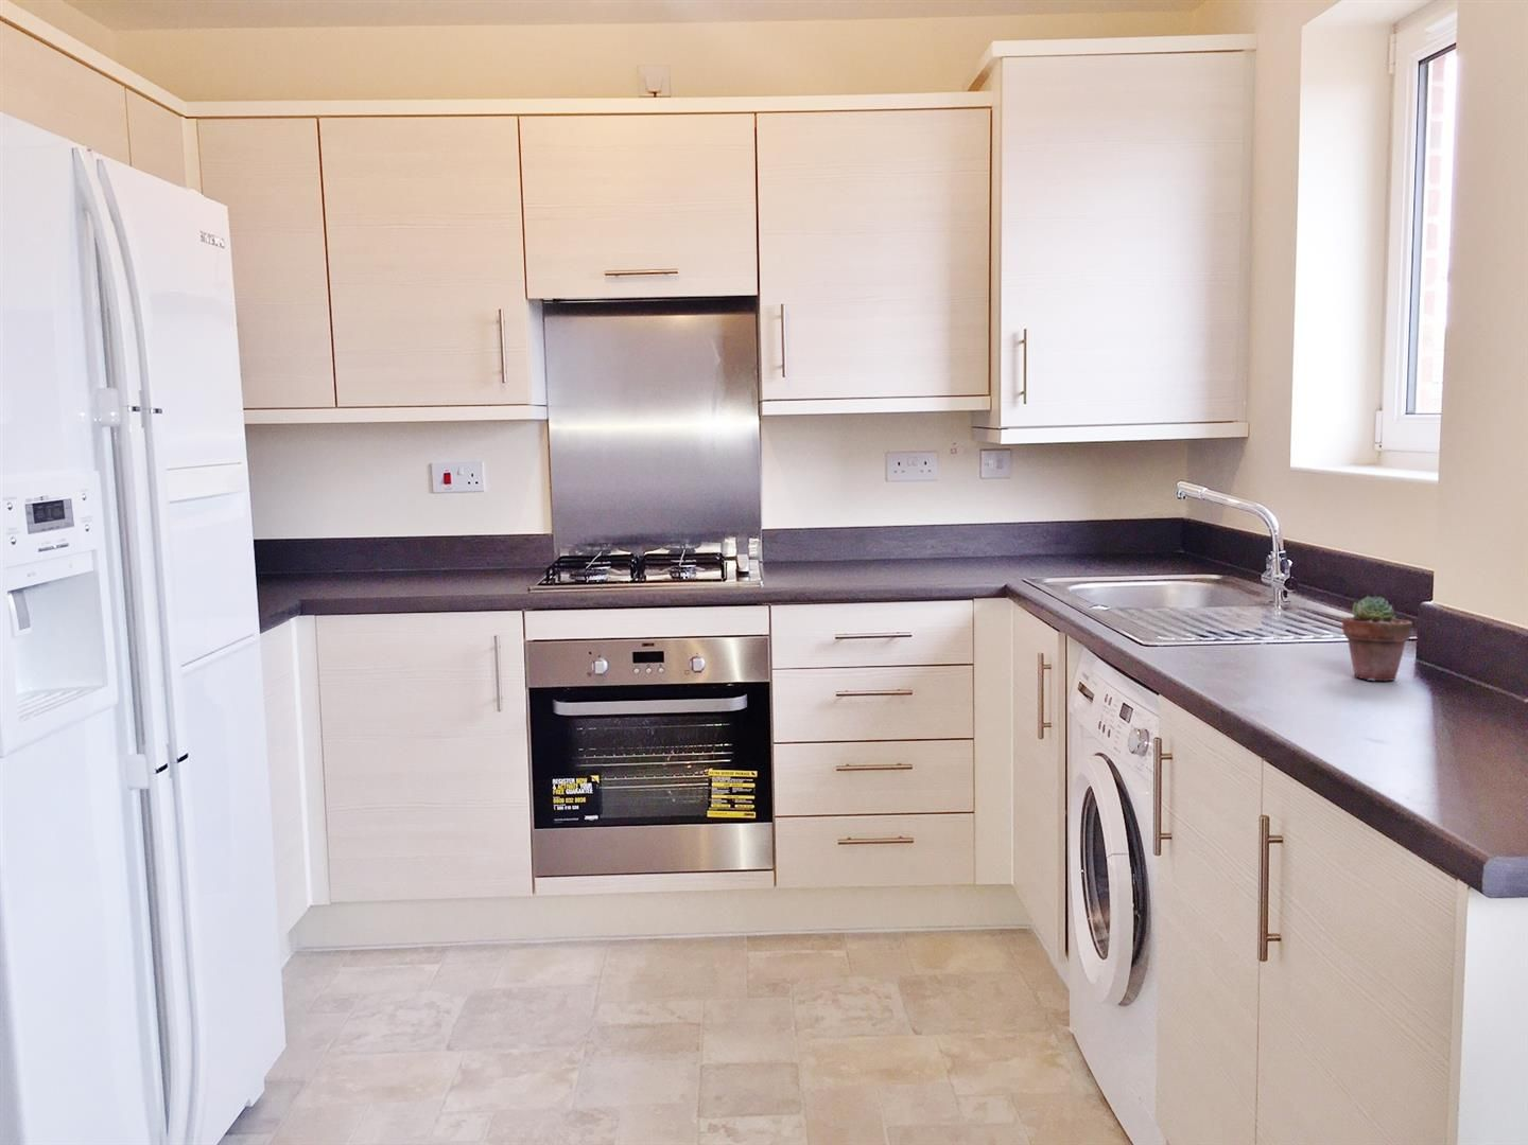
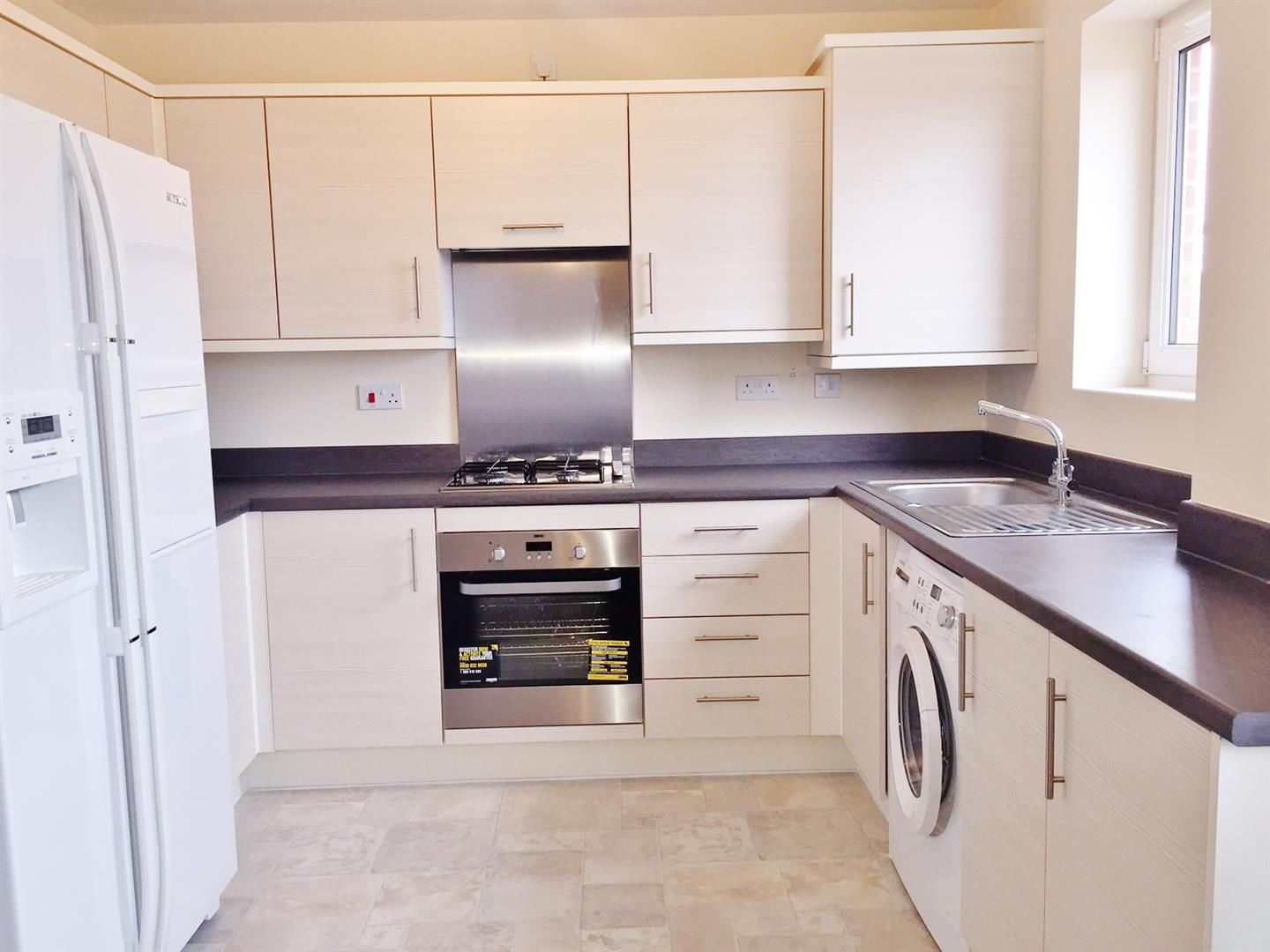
- potted succulent (1376, 636)
